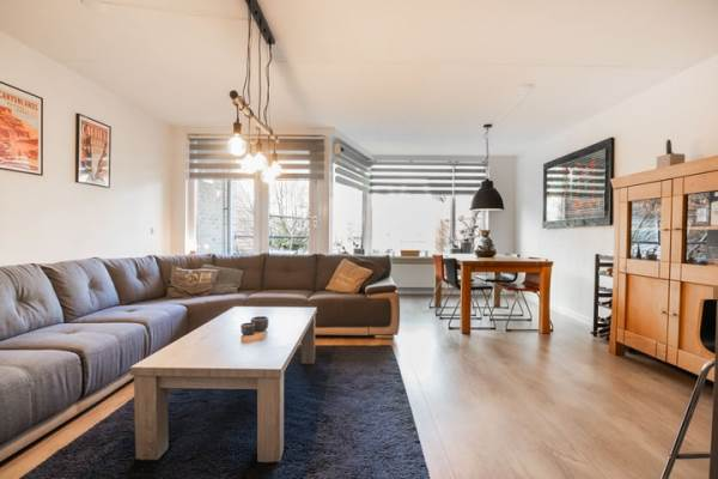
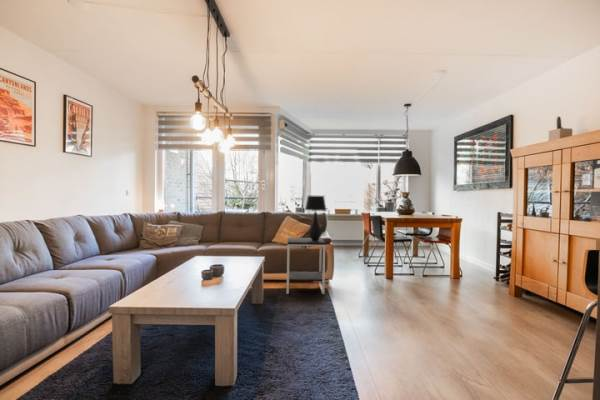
+ table lamp (315, 218)
+ side table (305, 272)
